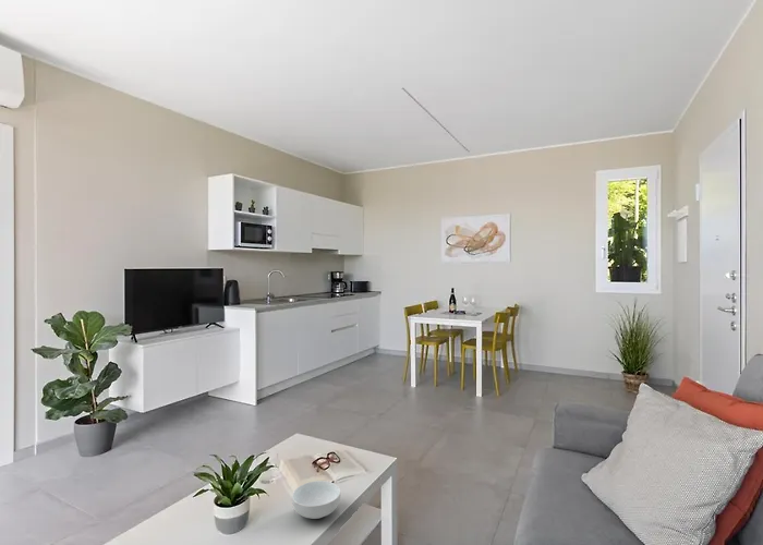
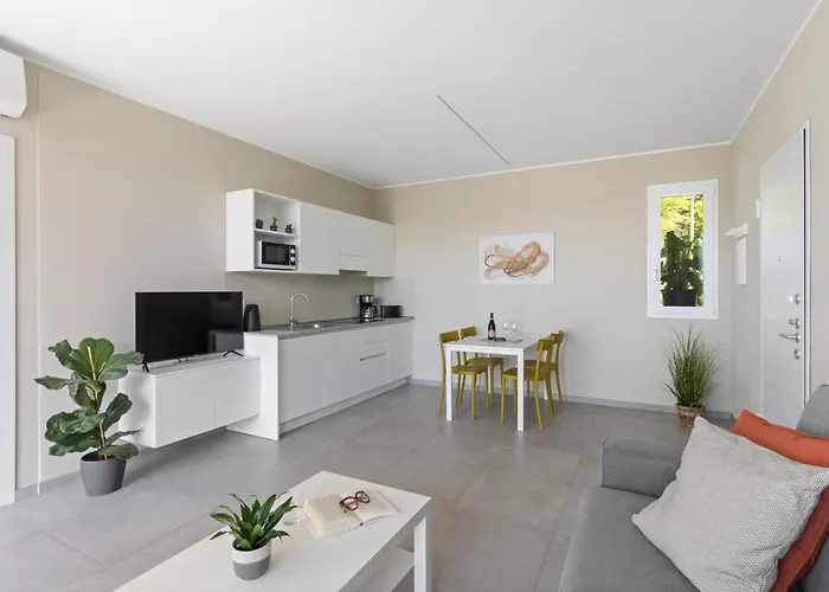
- cereal bowl (316, 501)
